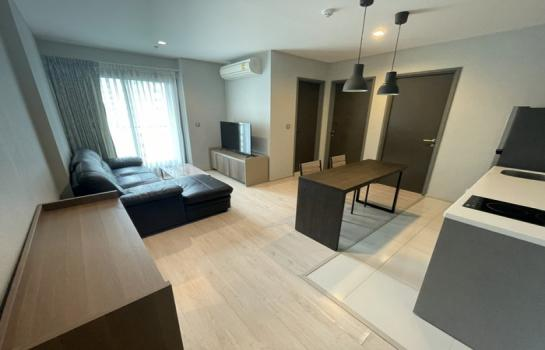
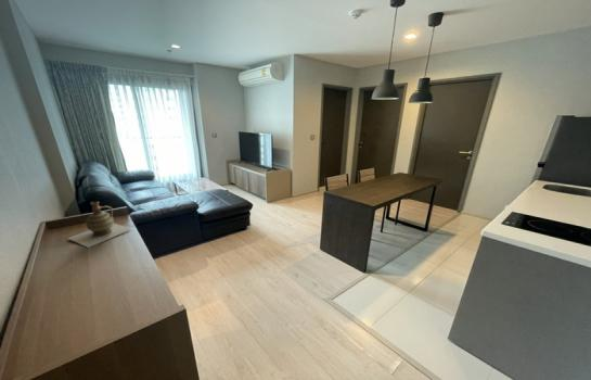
+ ceramic jug (97, 218)
